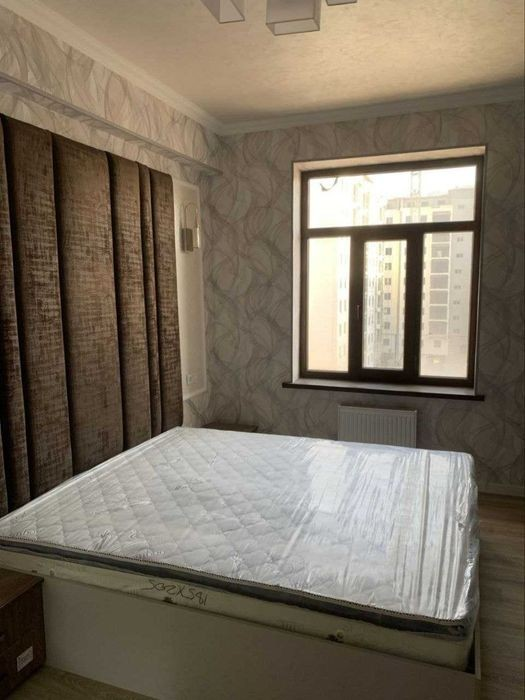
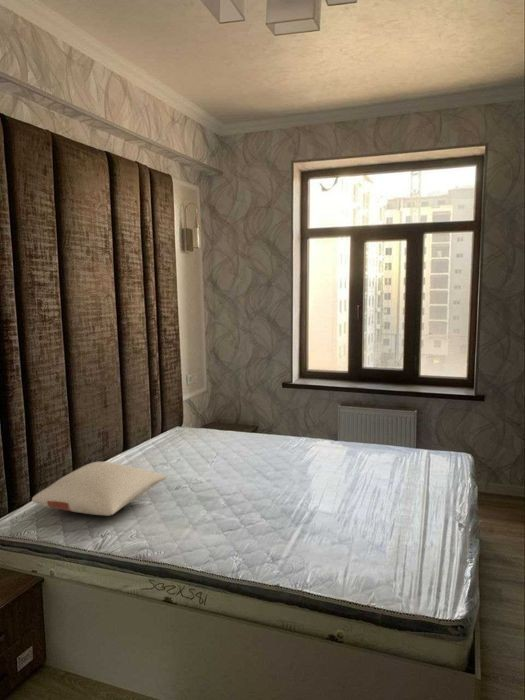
+ pillow (103, 487)
